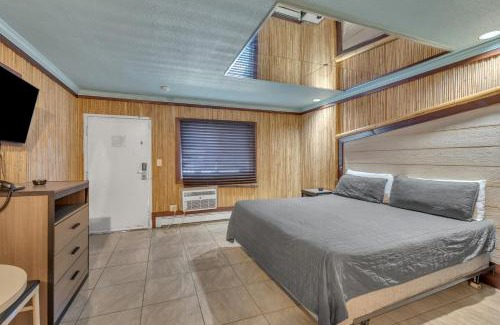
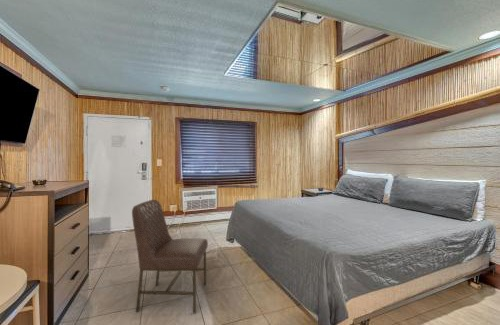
+ chair (172, 249)
